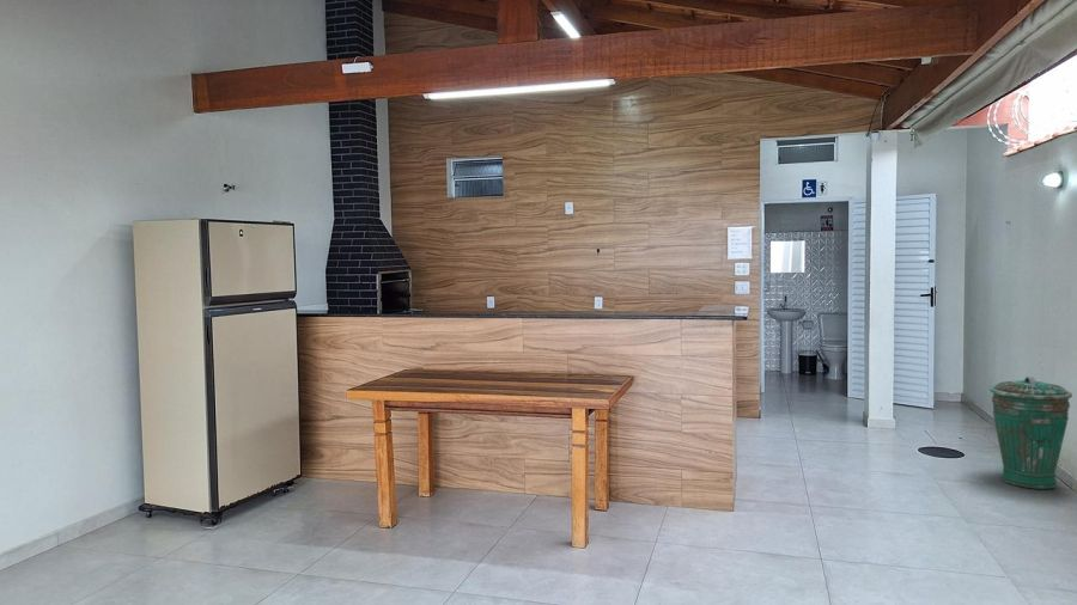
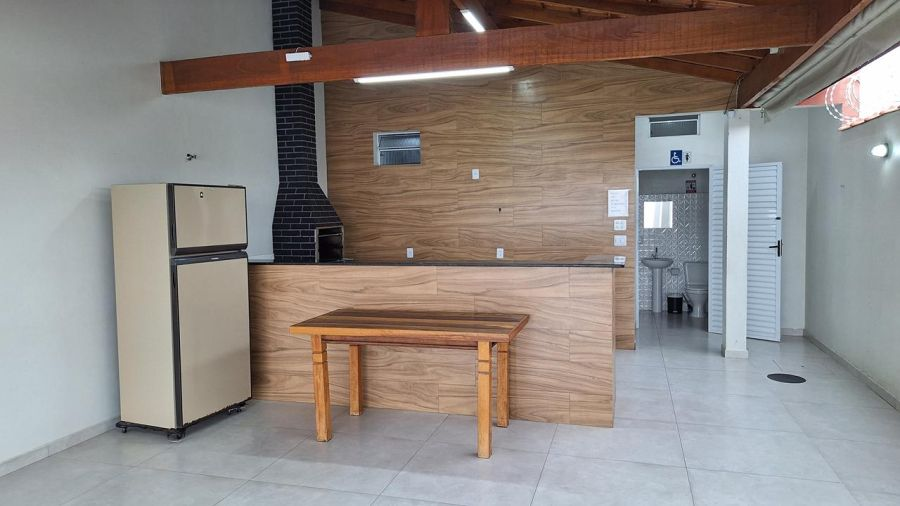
- trash can (1029, 429)
